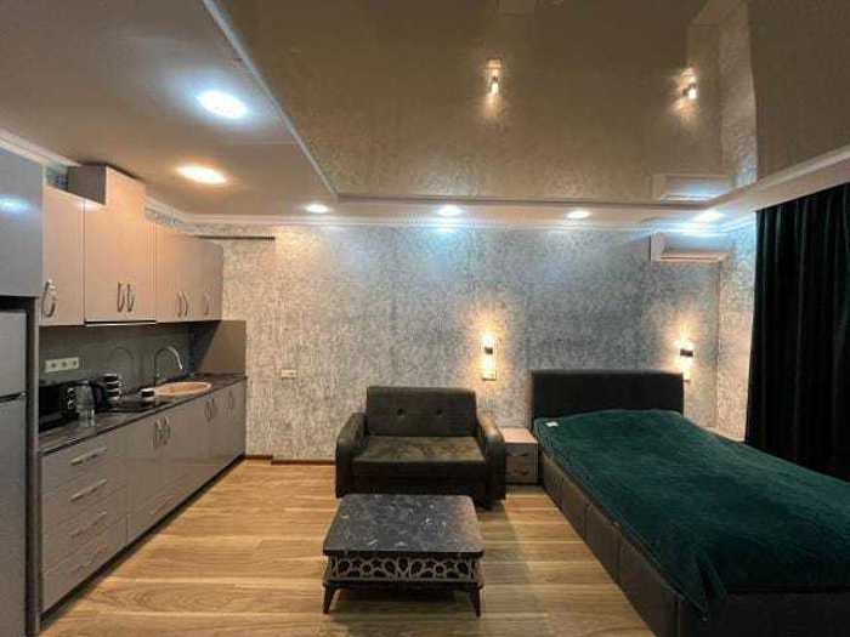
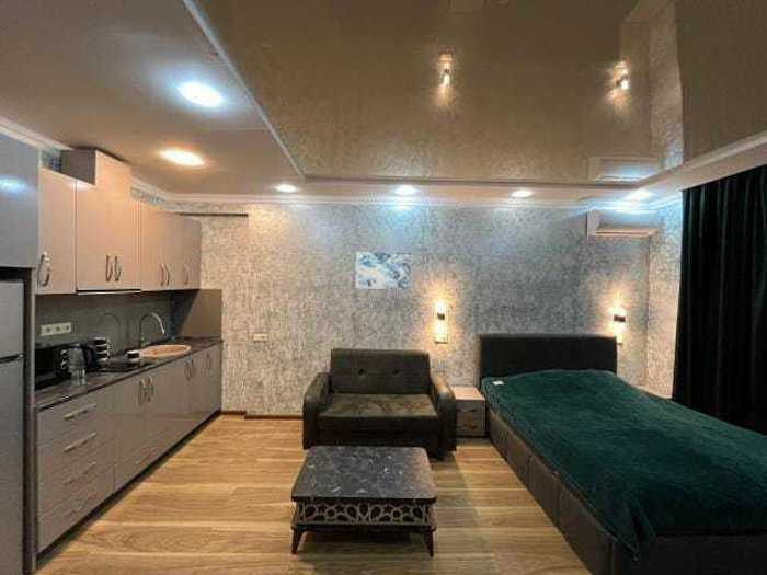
+ wall art (382, 271)
